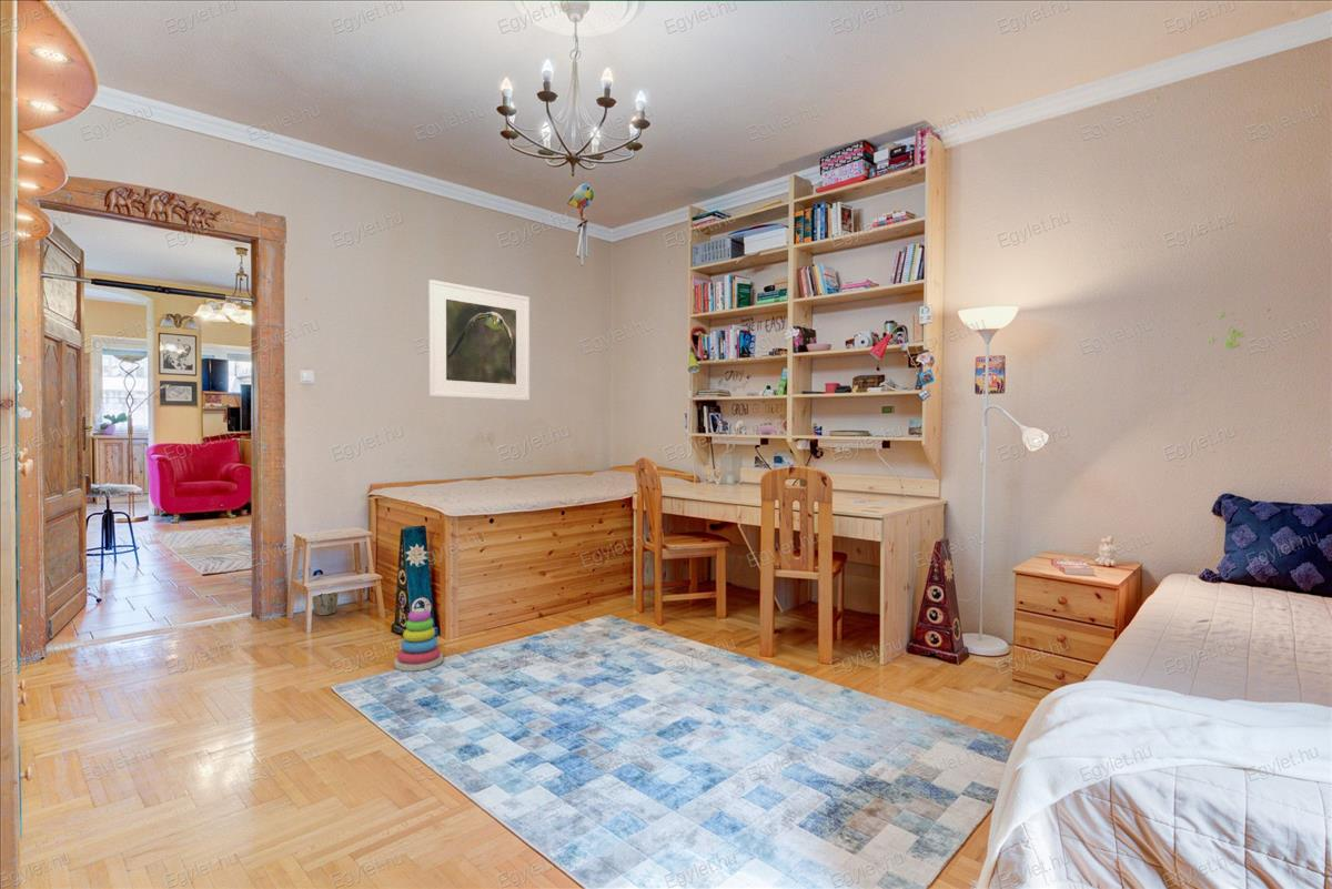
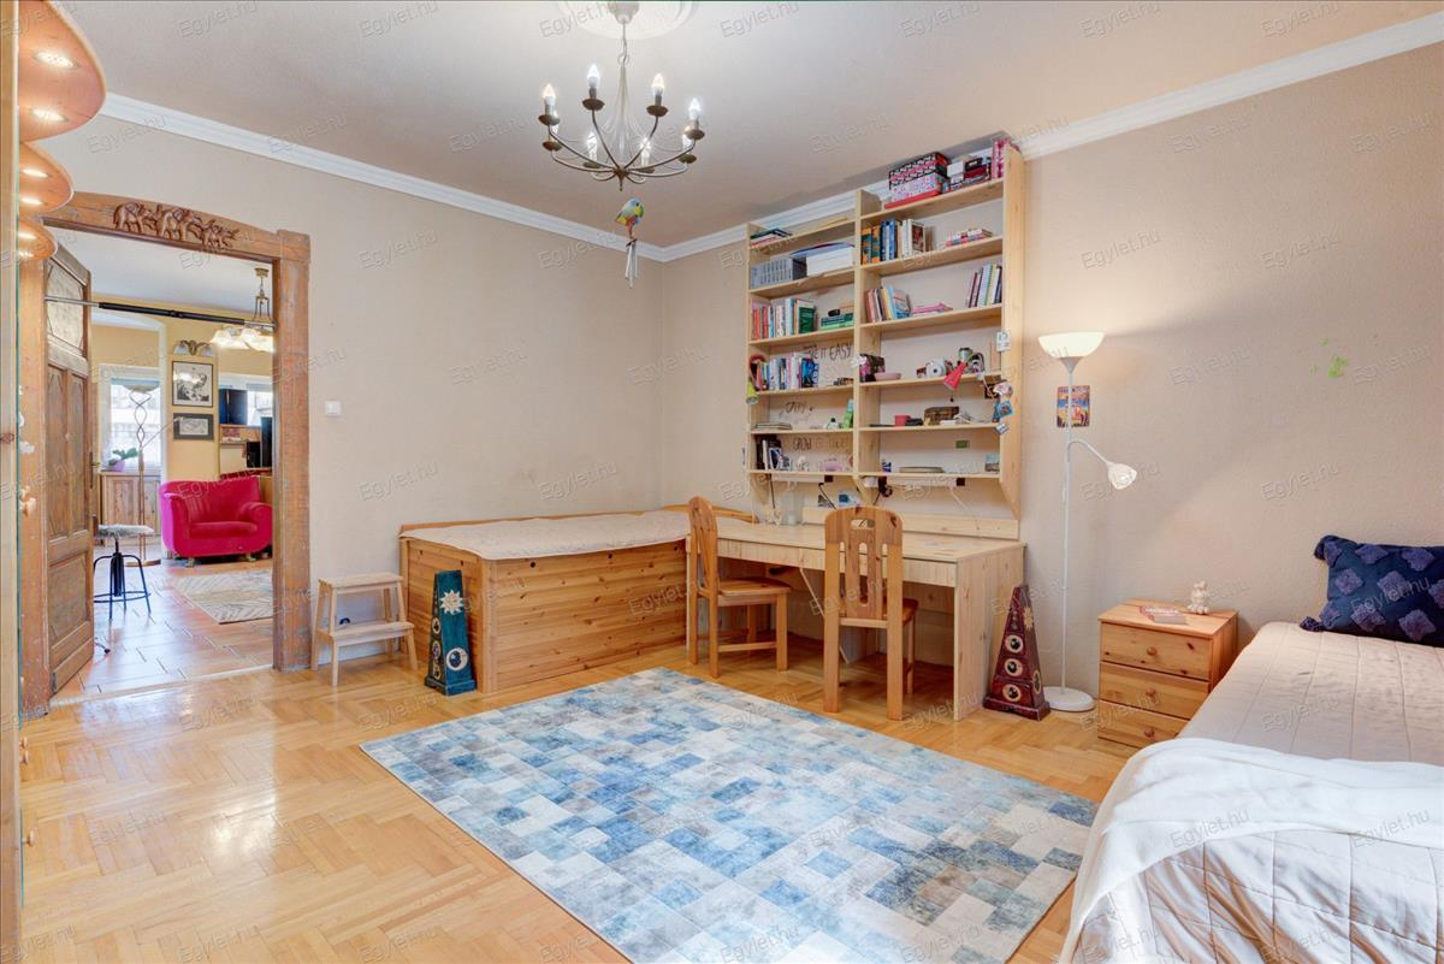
- plant pot (325, 596)
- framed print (482, 343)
- stacking toy (418, 636)
